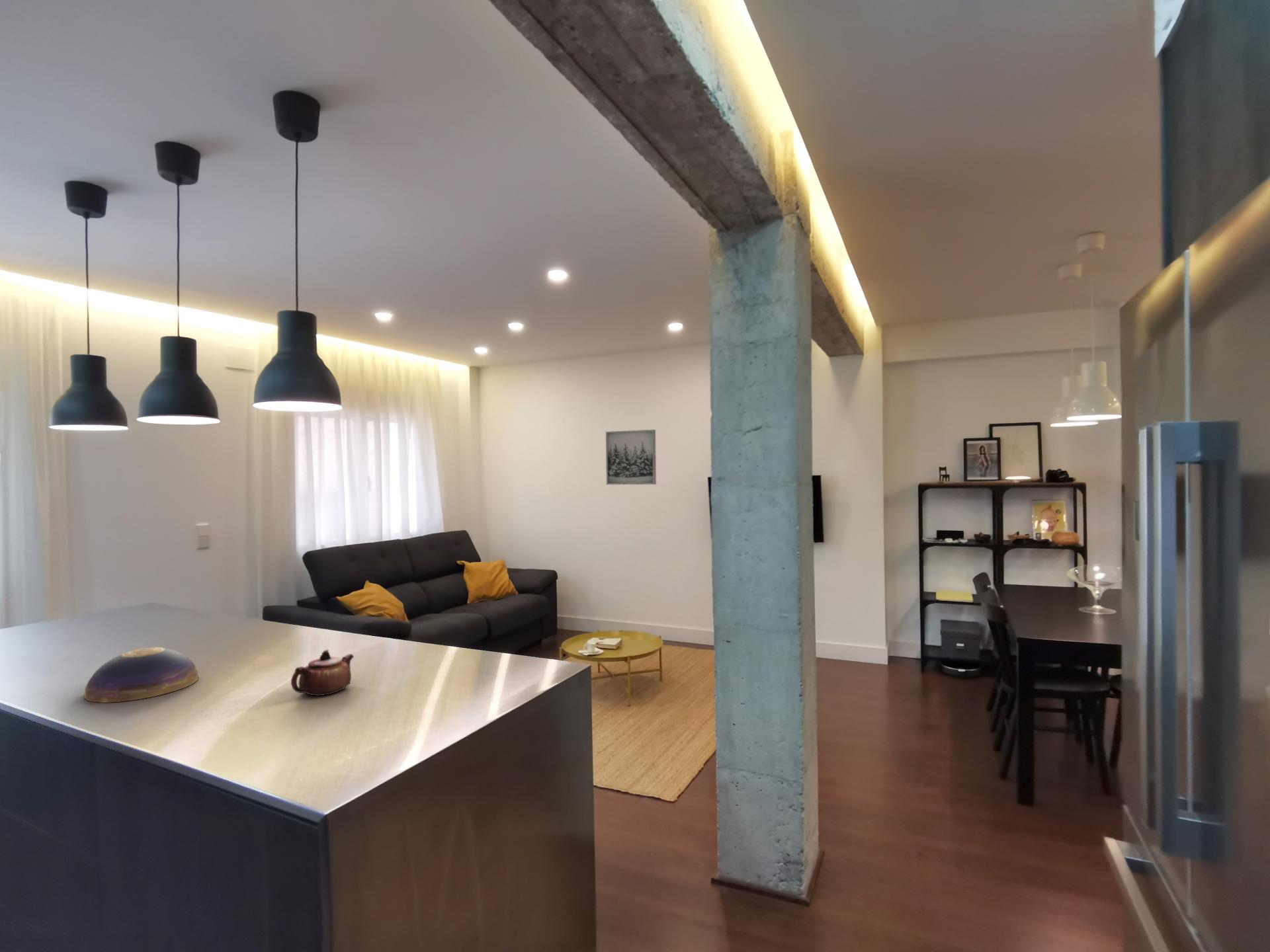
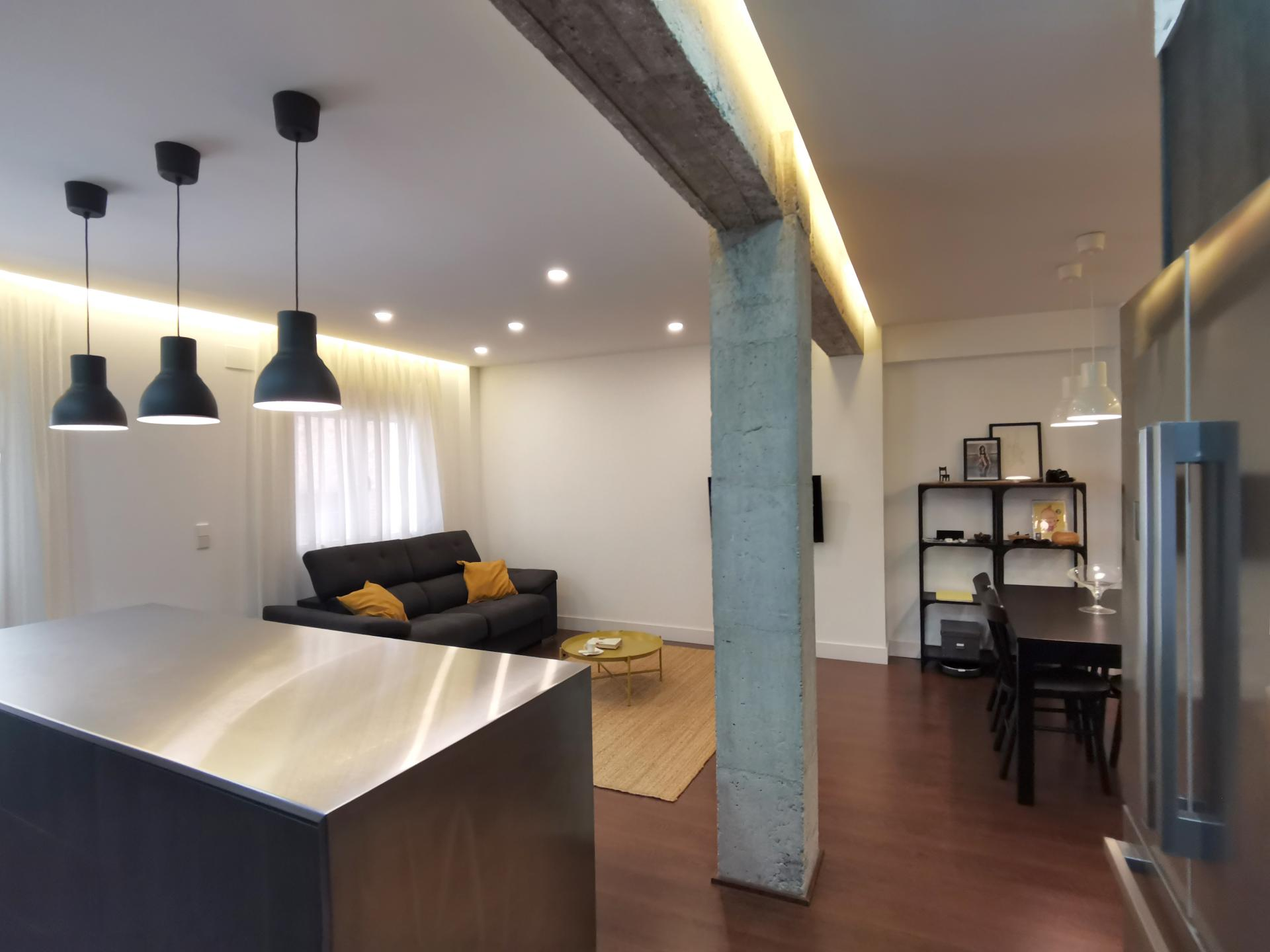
- decorative bowl (144, 668)
- wall art (630, 457)
- teapot (323, 670)
